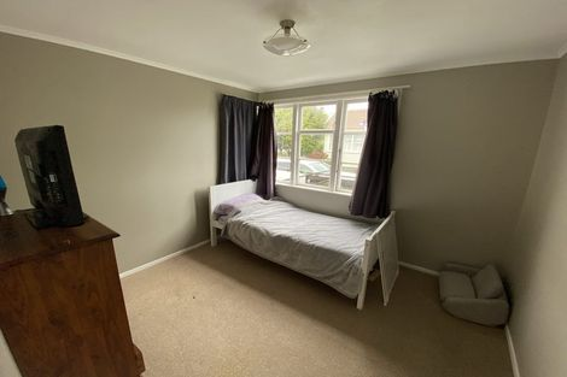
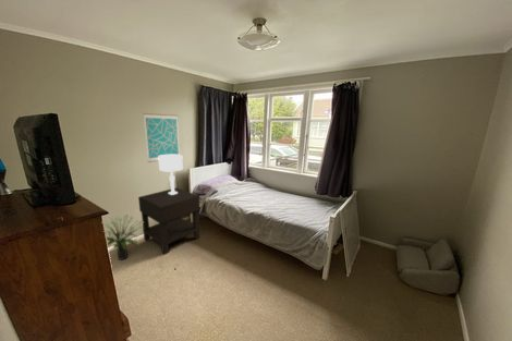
+ nightstand (170, 217)
+ table lamp (171, 174)
+ potted plant (121, 236)
+ wall art (162, 137)
